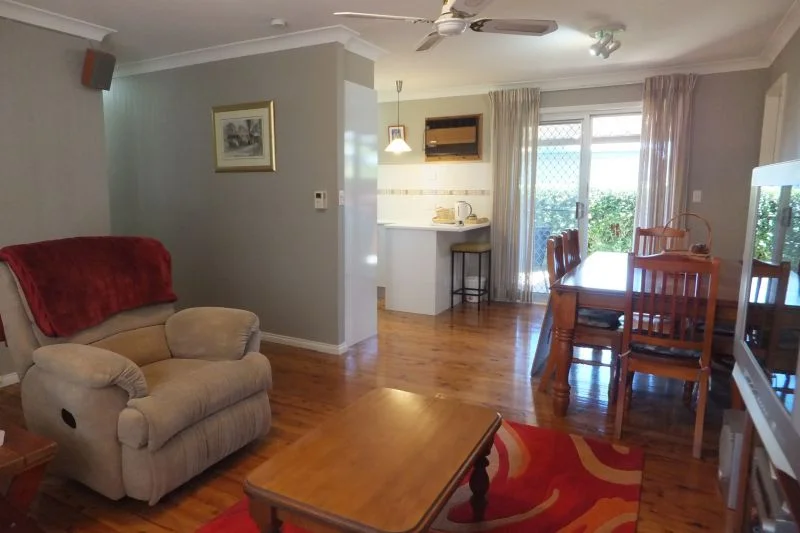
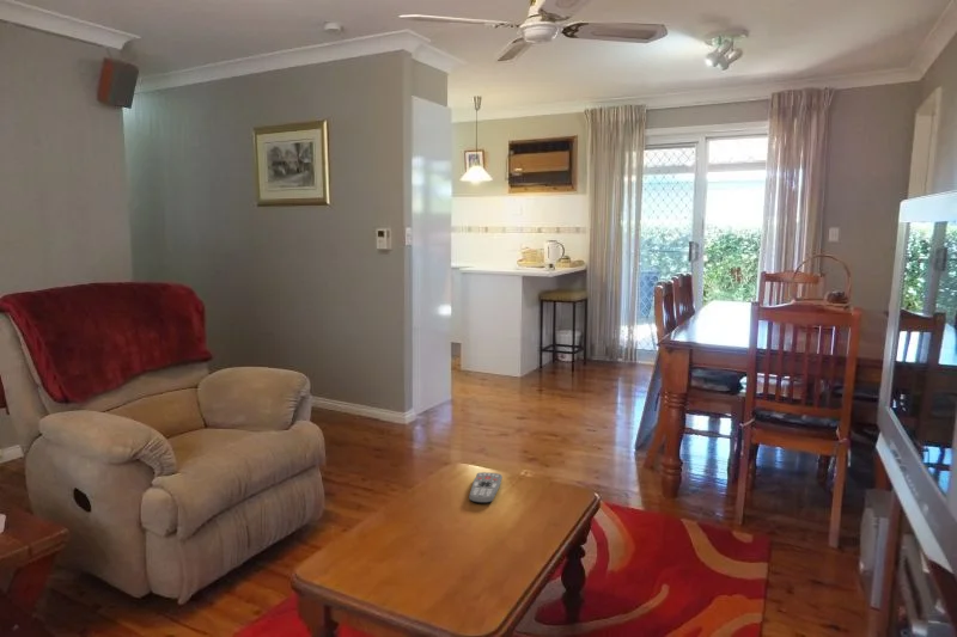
+ remote control (484, 488)
